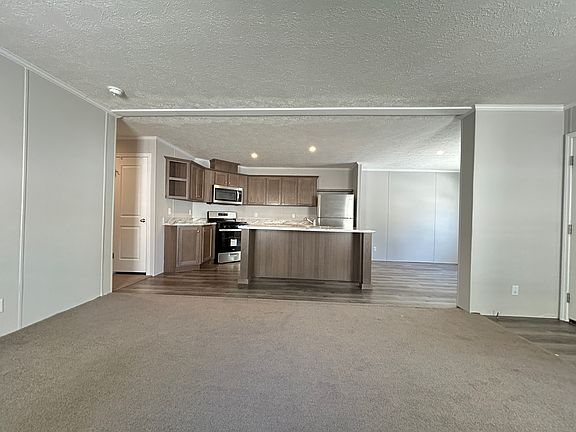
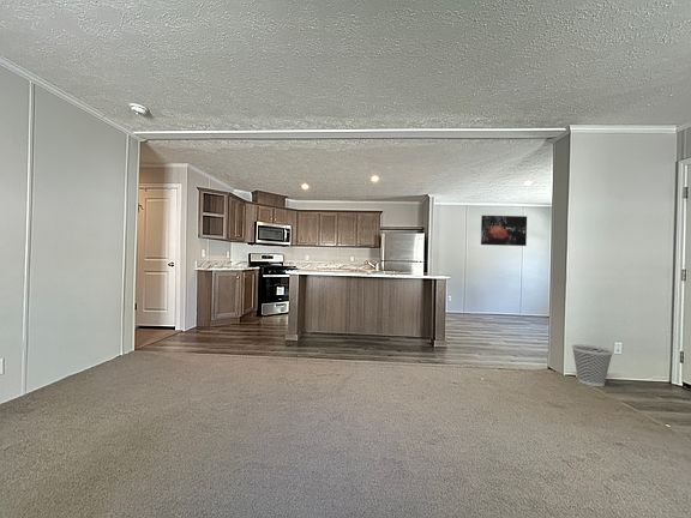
+ wastebasket (591, 365)
+ wall art (503, 230)
